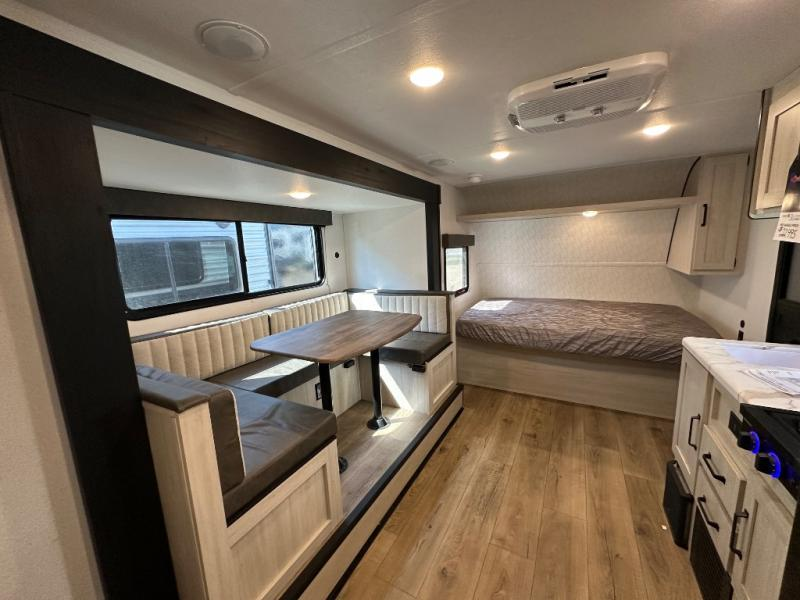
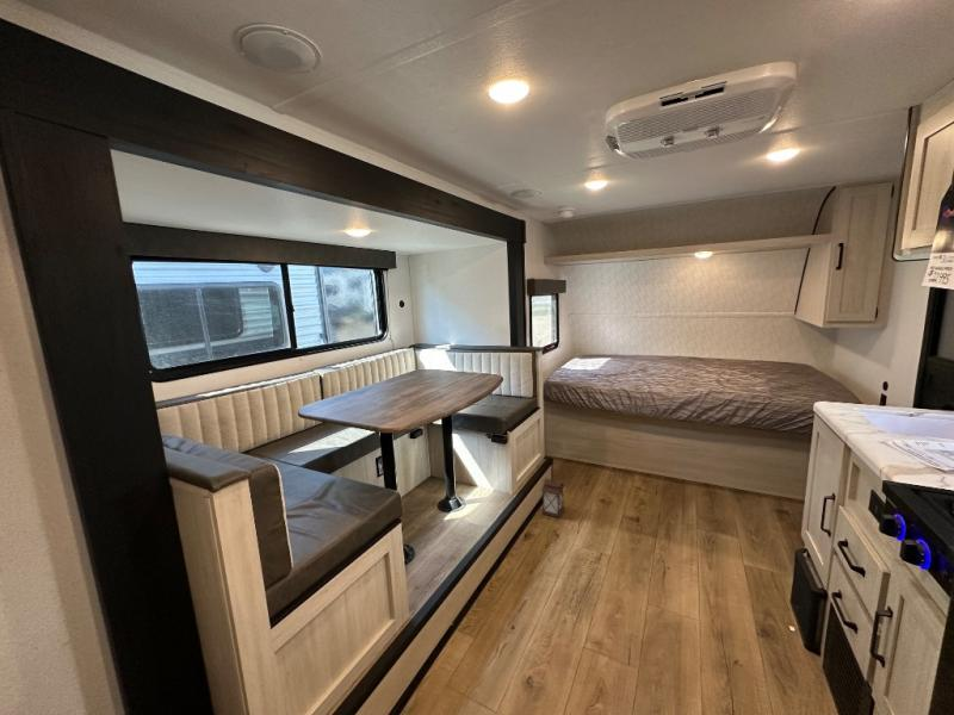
+ lantern (552, 492)
